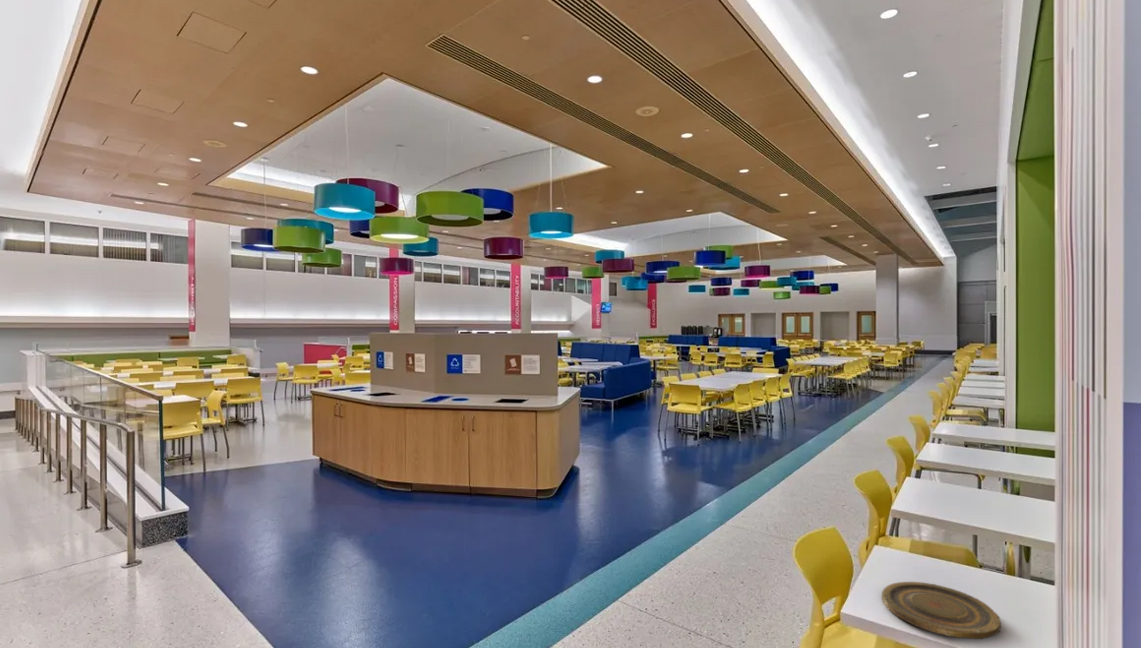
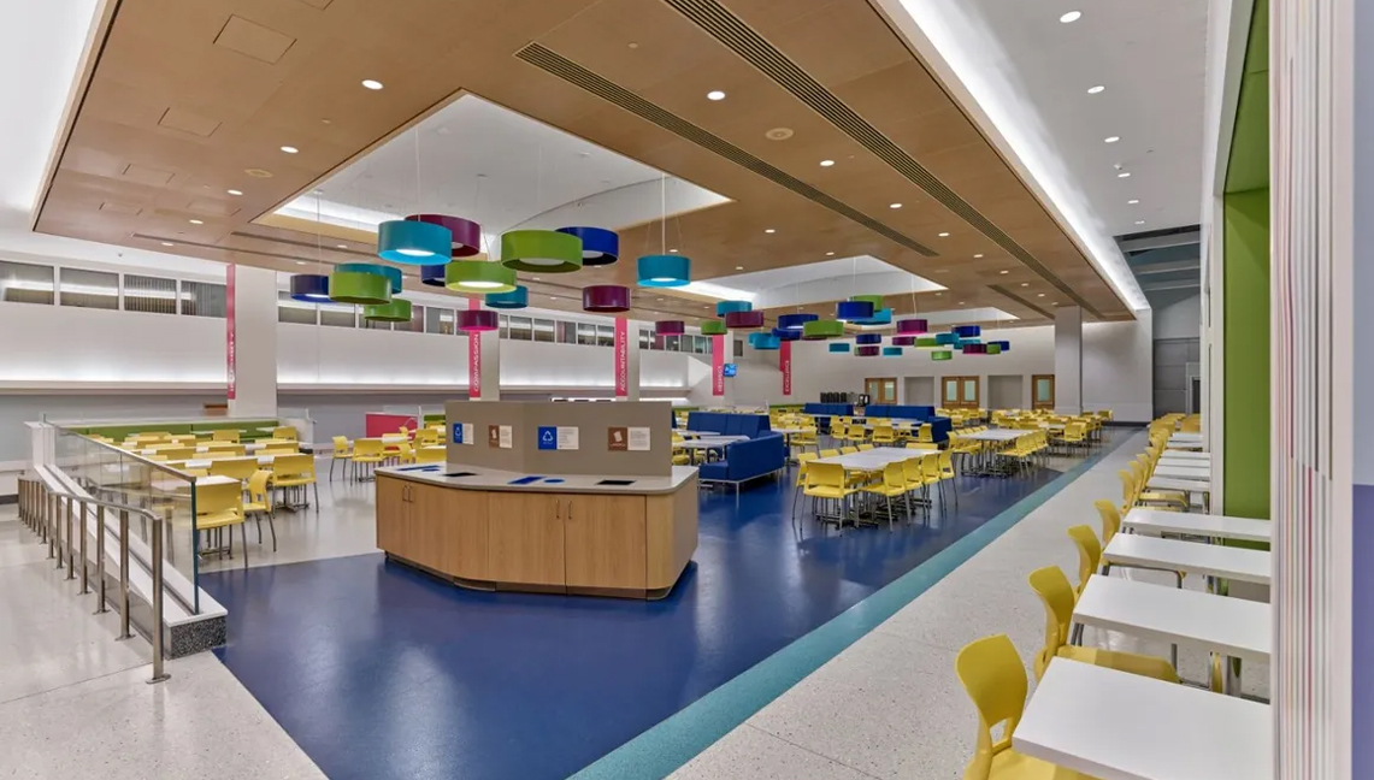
- plate (938, 607)
